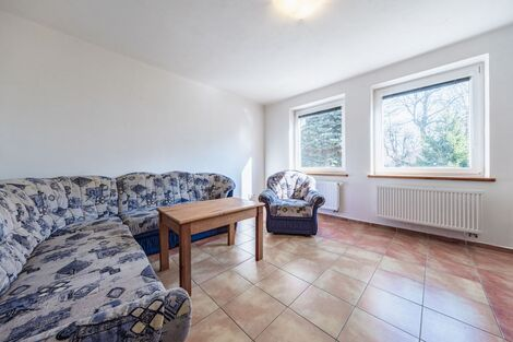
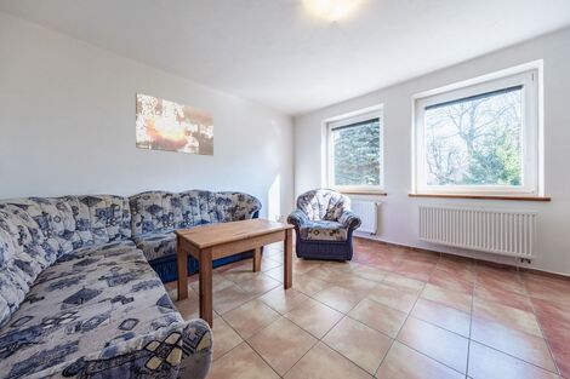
+ wall art (178, 127)
